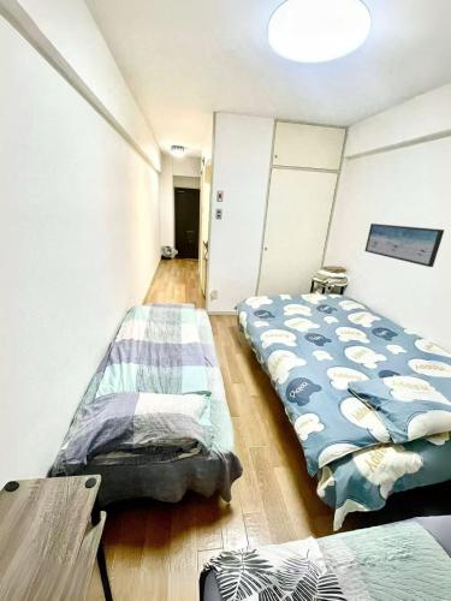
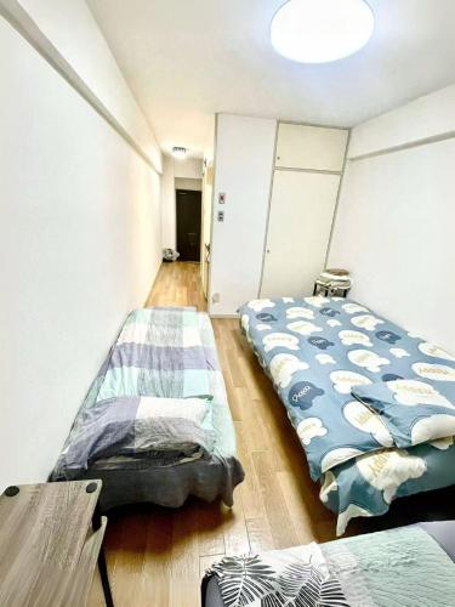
- wall art (397, 242)
